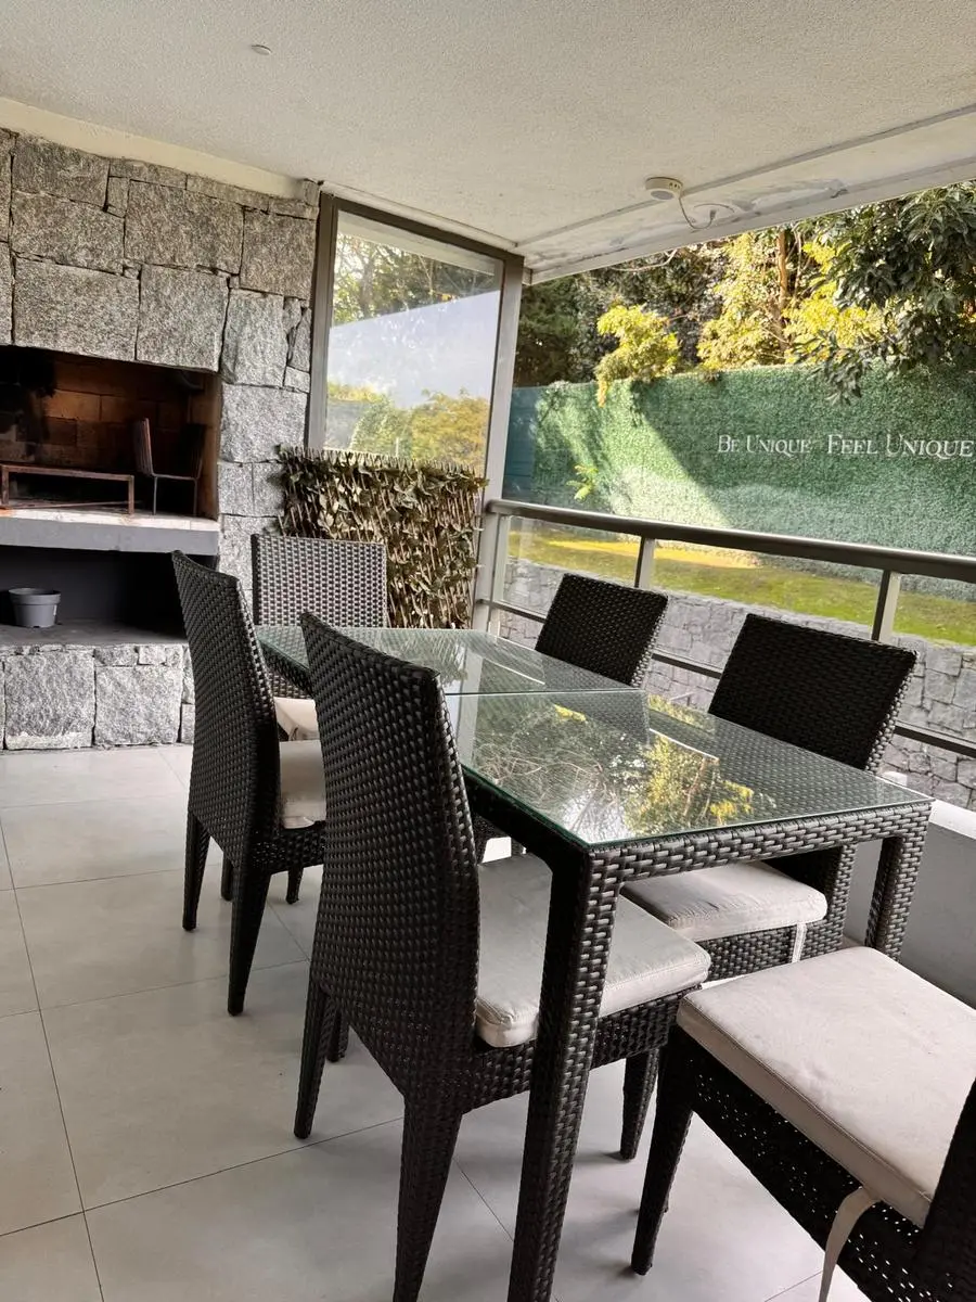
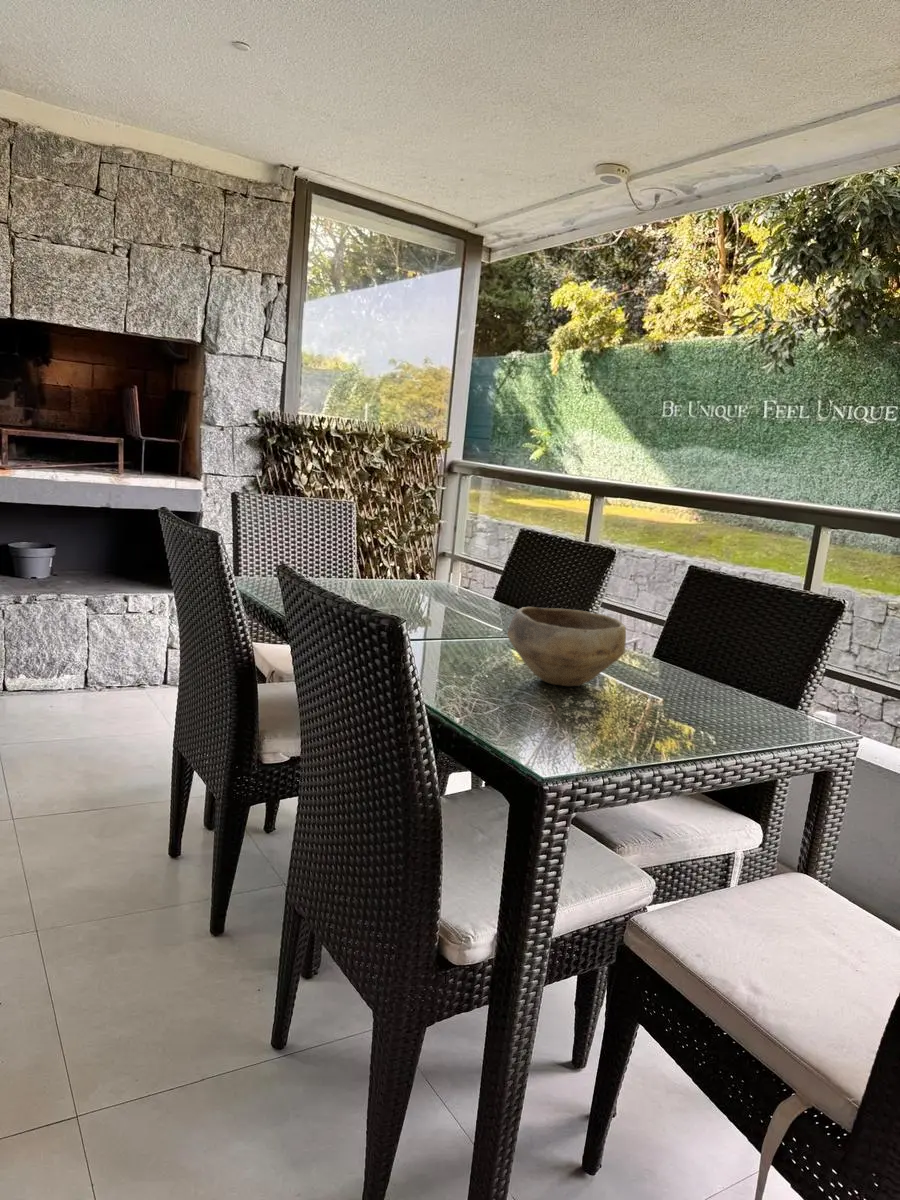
+ bowl (564, 648)
